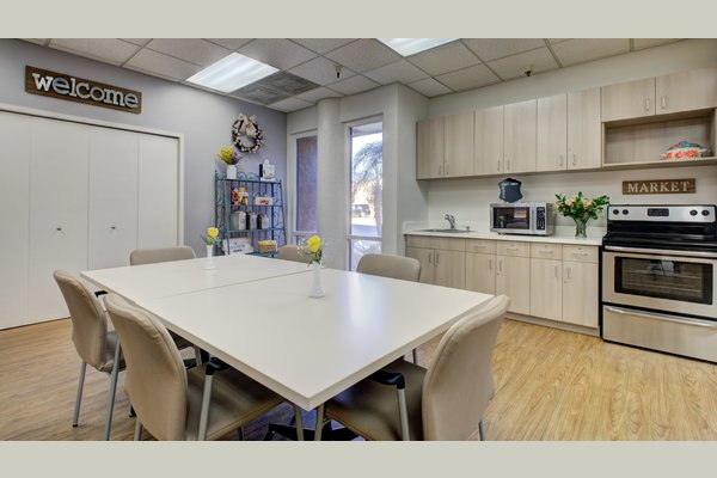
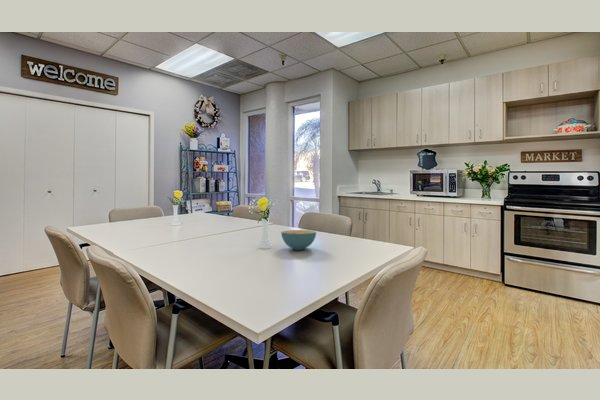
+ cereal bowl (298, 240)
